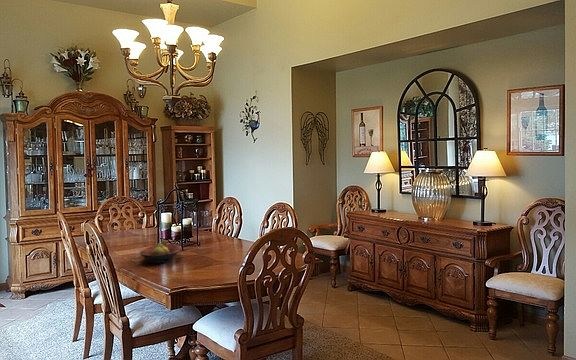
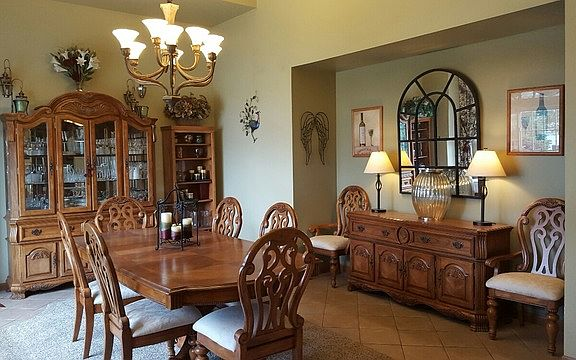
- fruit bowl (161, 250)
